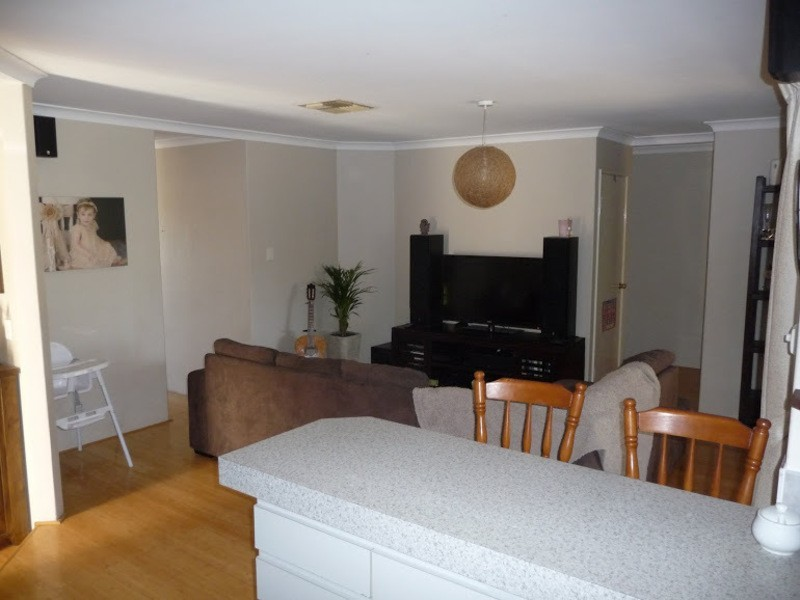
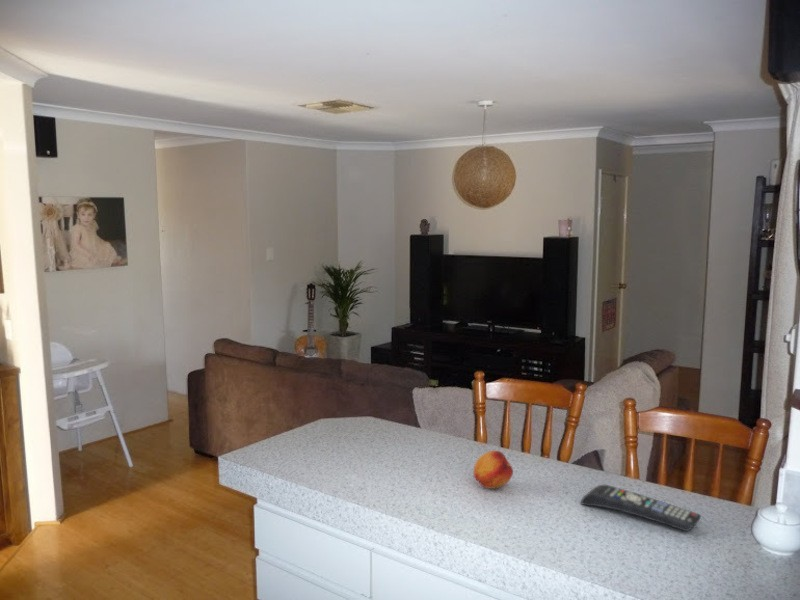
+ remote control (638, 506)
+ fruit (492, 469)
